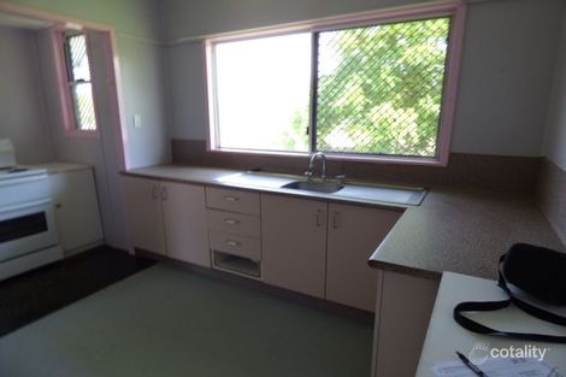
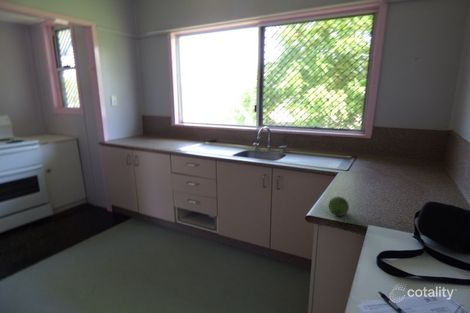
+ fruit (339, 205)
